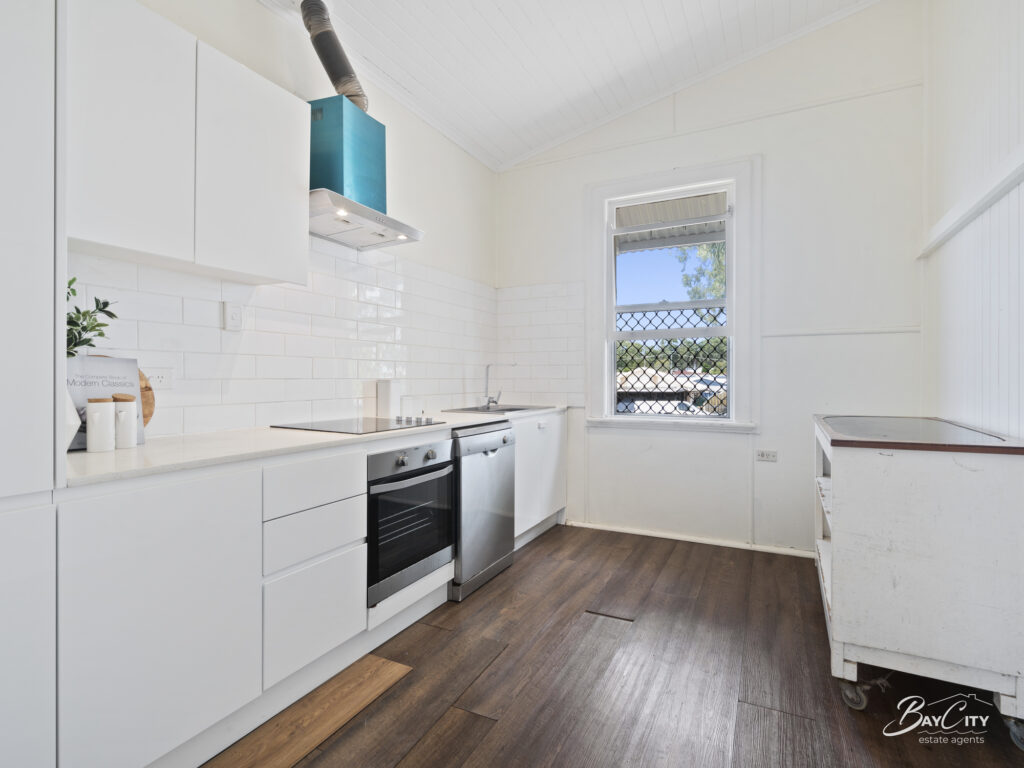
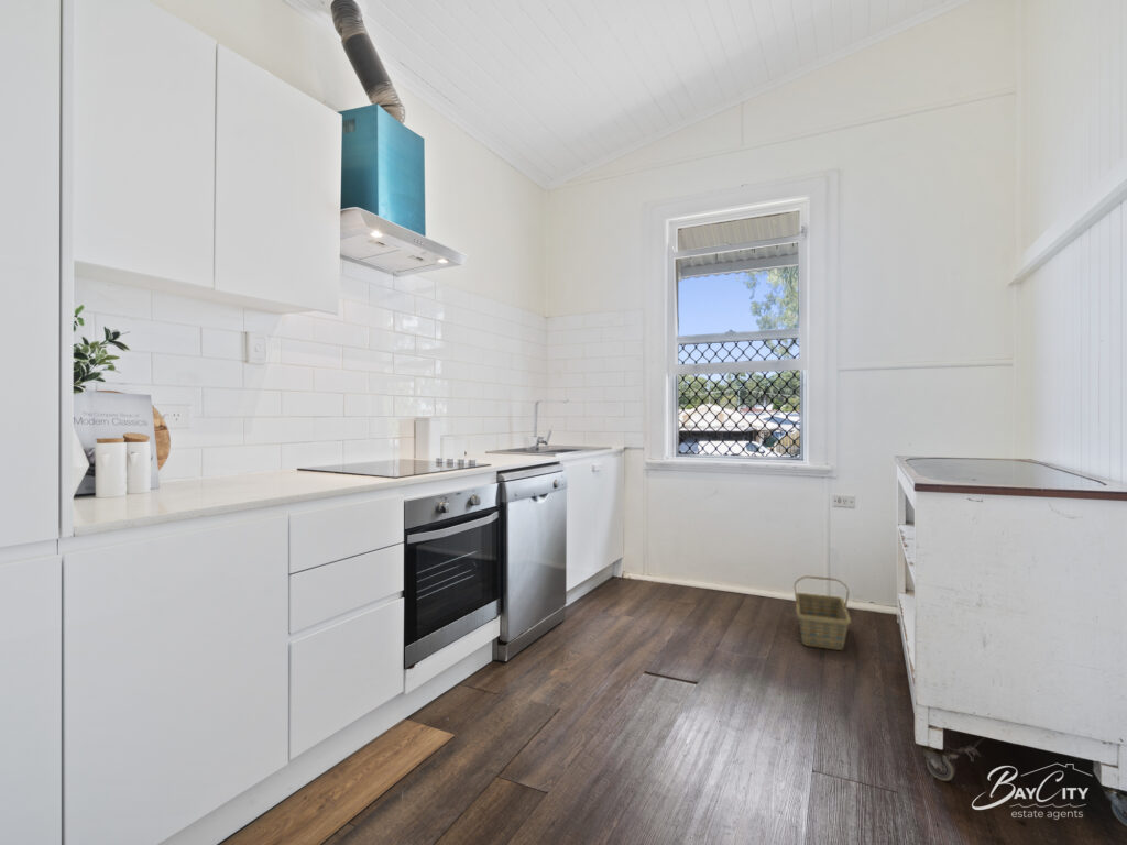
+ basket (820, 606)
